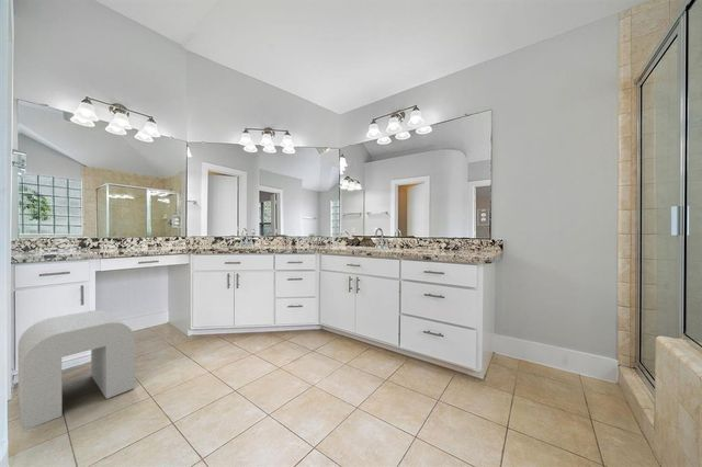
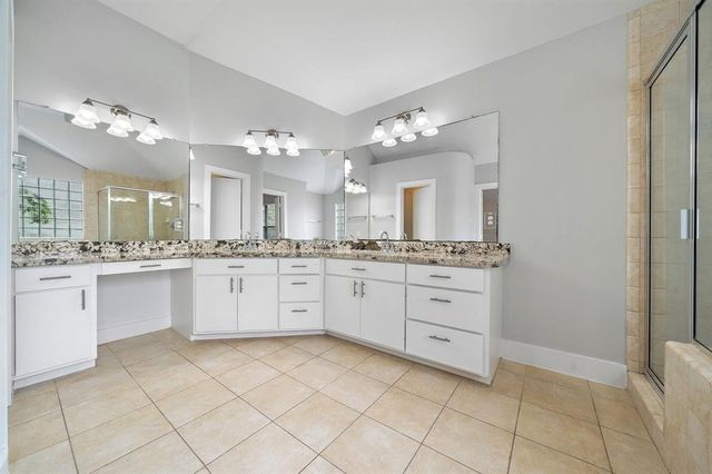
- stool (76, 353)
